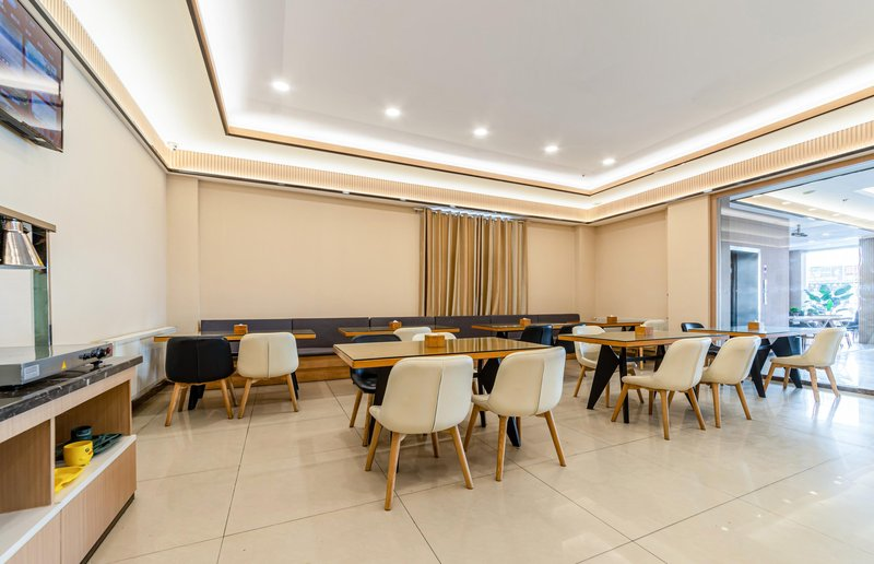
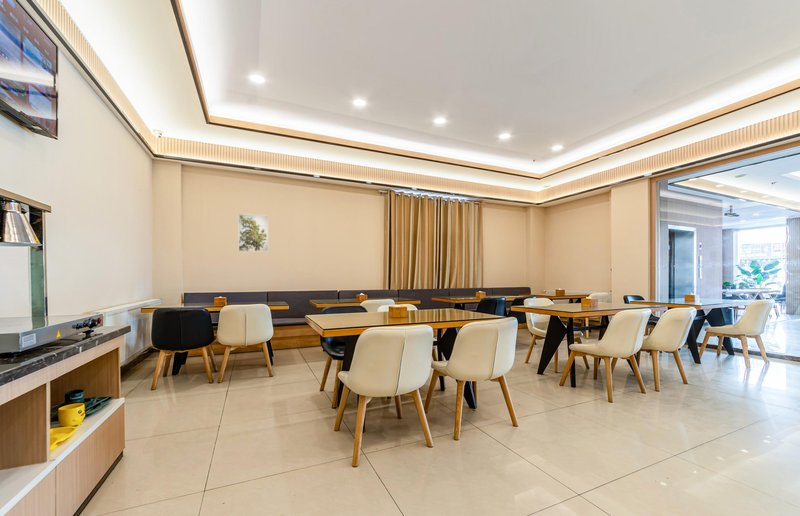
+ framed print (253, 233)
